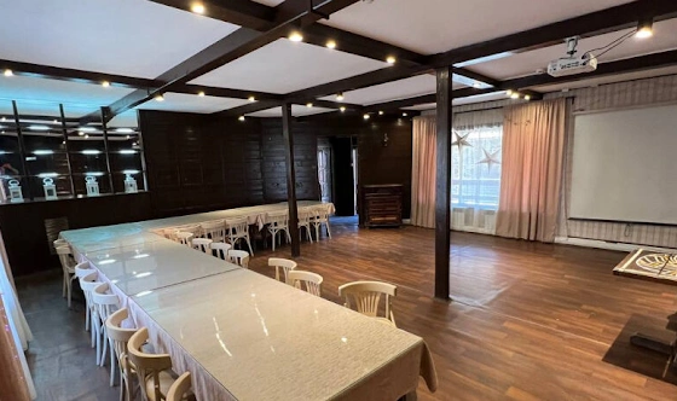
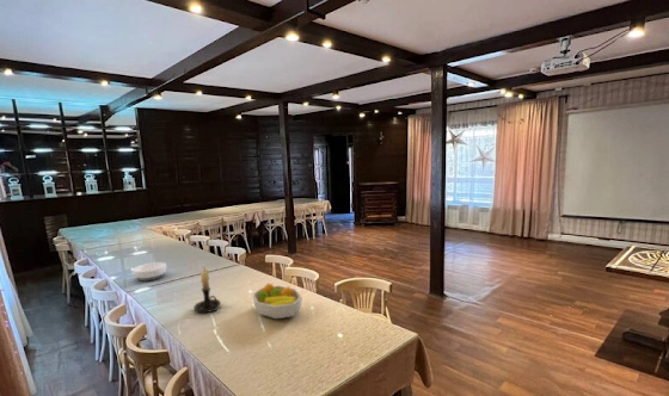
+ candle holder (207, 286)
+ fruit bowl (276, 299)
+ bowl (151, 272)
